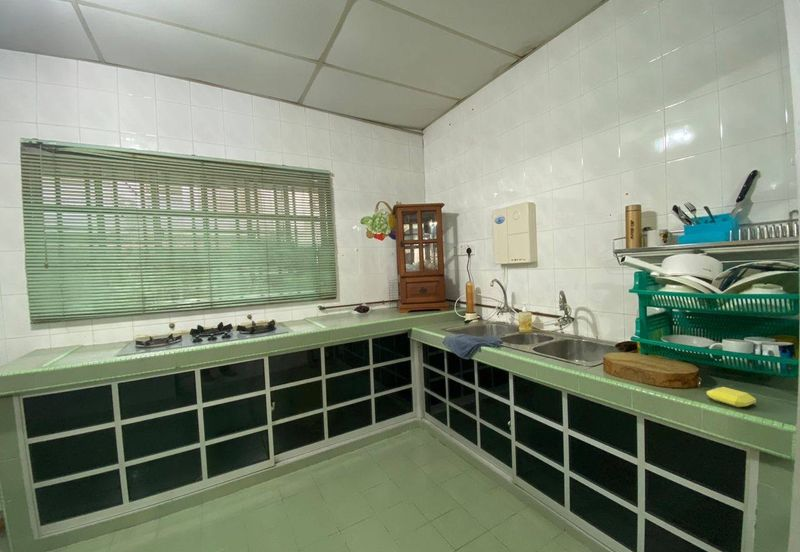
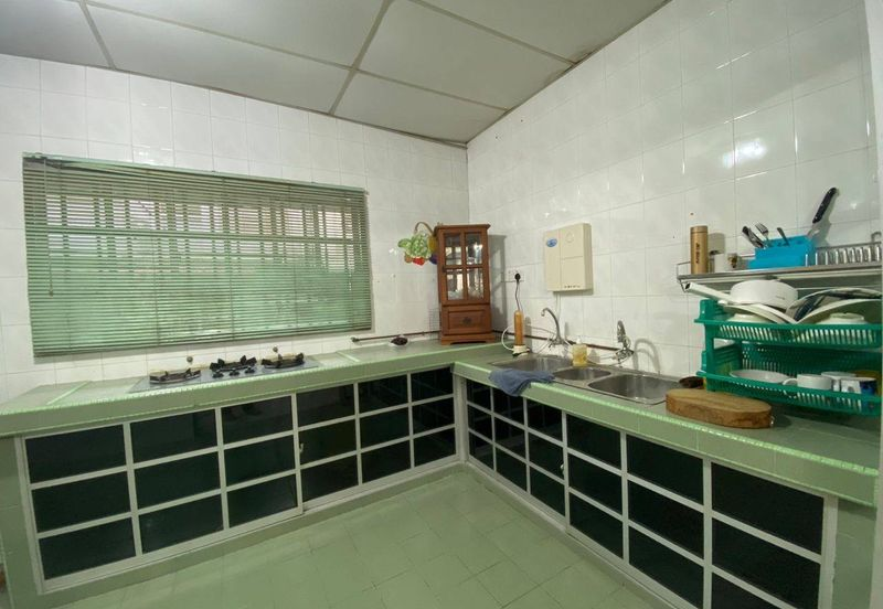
- soap bar (730, 396)
